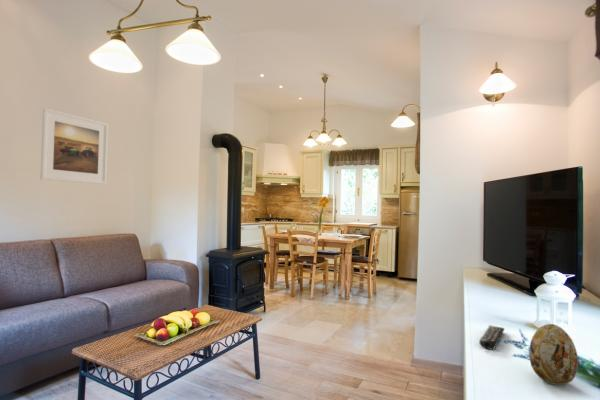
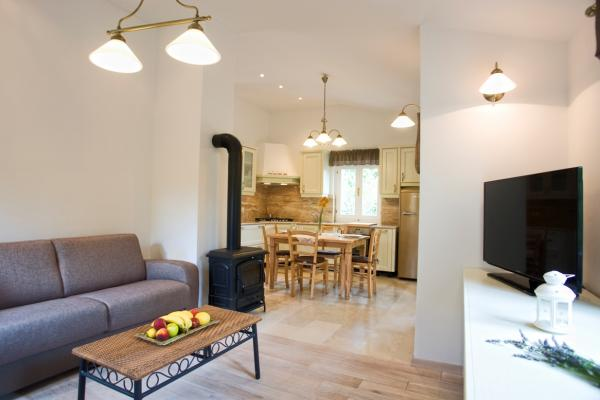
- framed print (77, 149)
- remote control (492, 336)
- decorative egg (552, 352)
